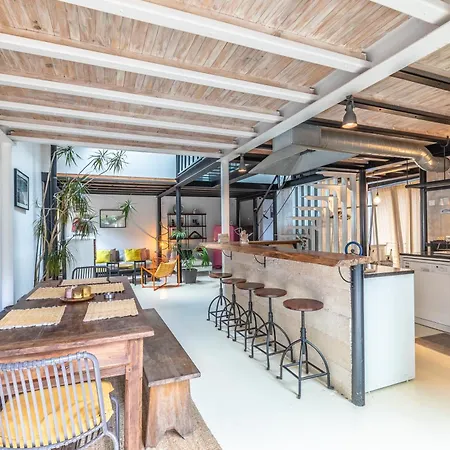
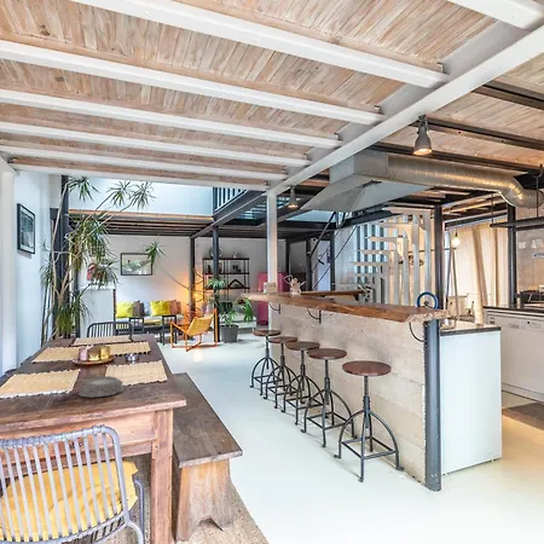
+ mortar (102, 384)
